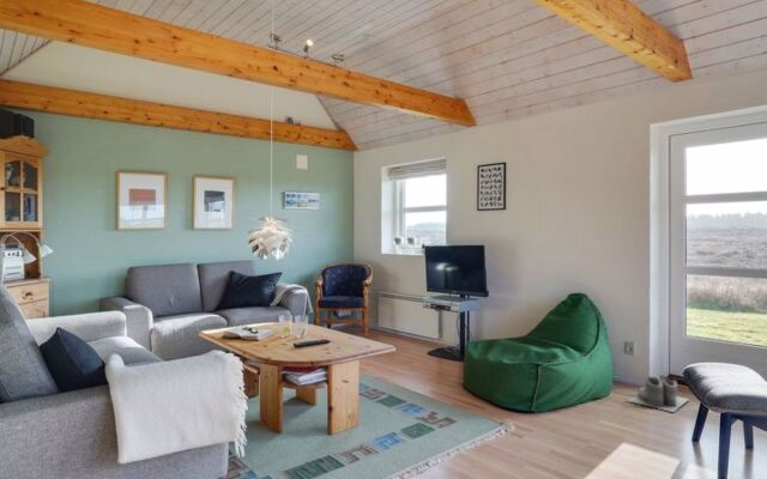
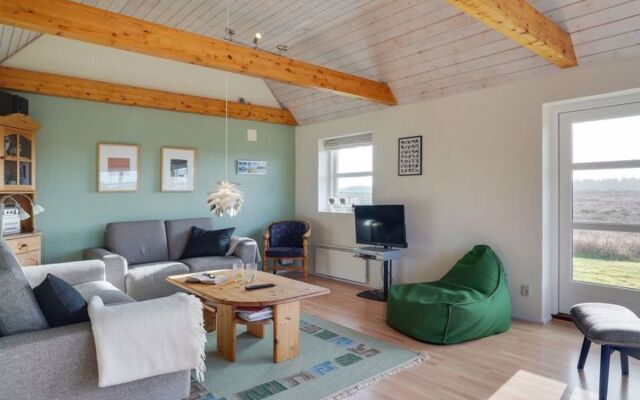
- boots (658, 387)
